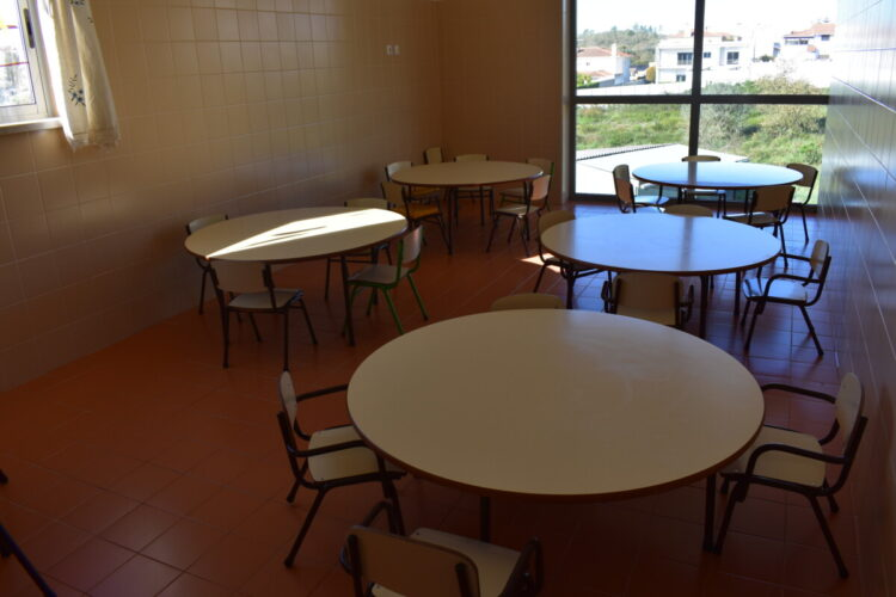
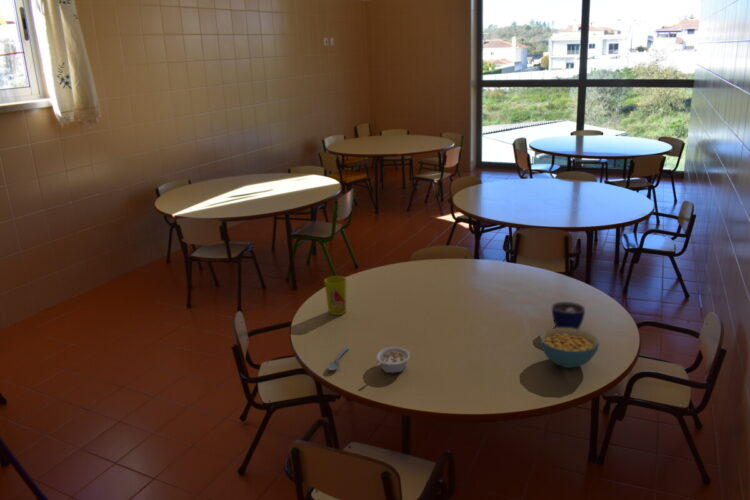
+ cup (336, 295)
+ spoon (339, 357)
+ cereal bowl (568, 351)
+ legume (393, 360)
+ cup (567, 316)
